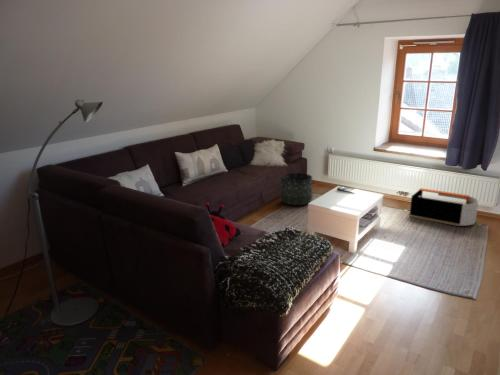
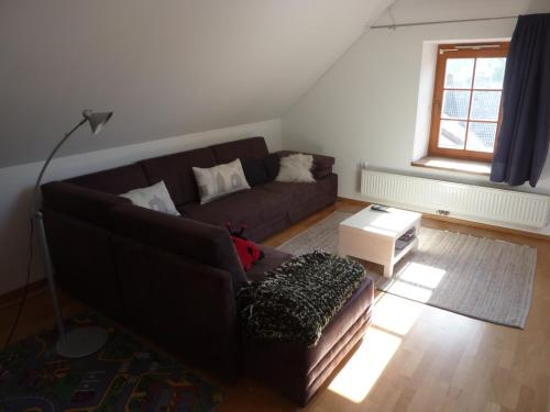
- basket (296, 189)
- storage bin (444, 206)
